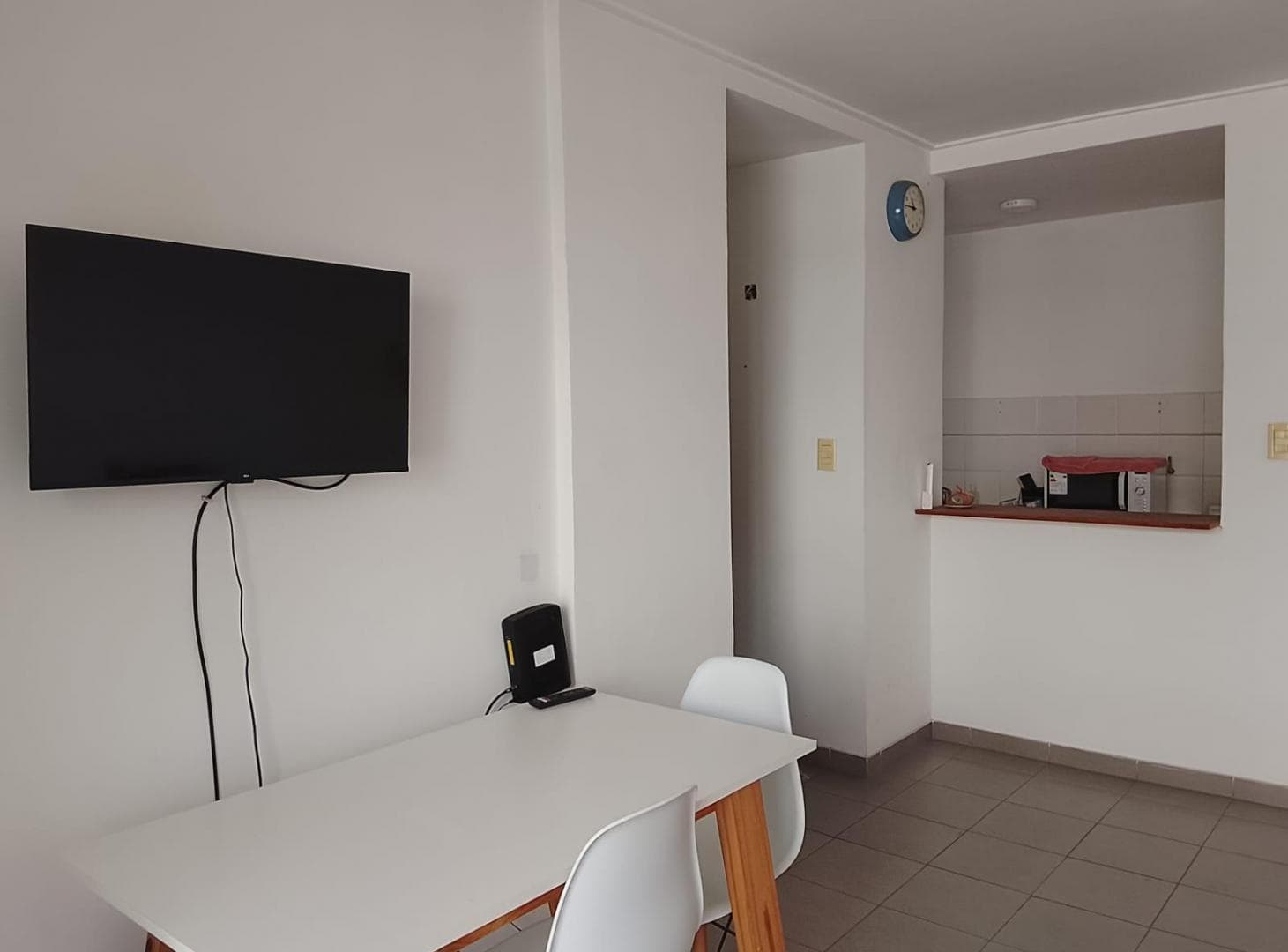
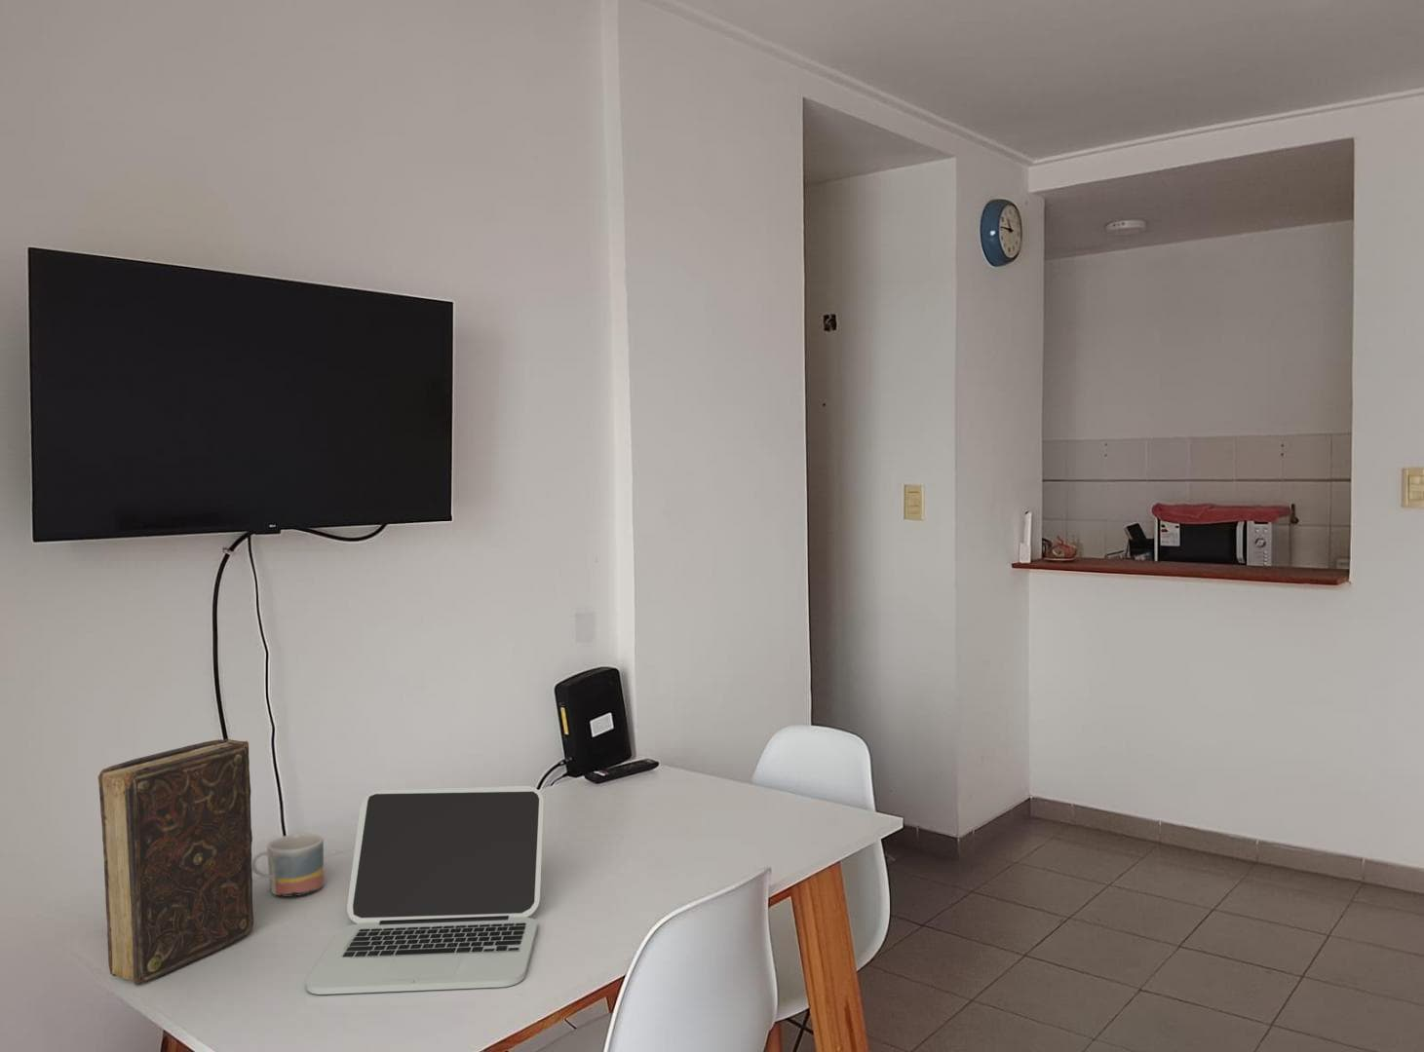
+ mug (286, 867)
+ book (182, 854)
+ laptop (434, 879)
